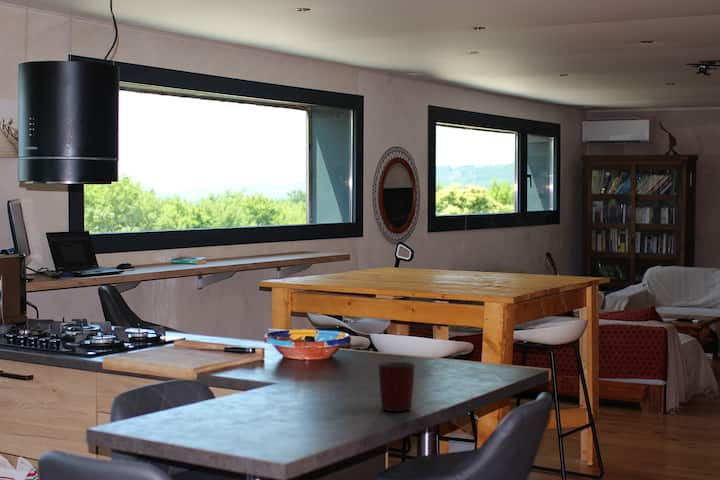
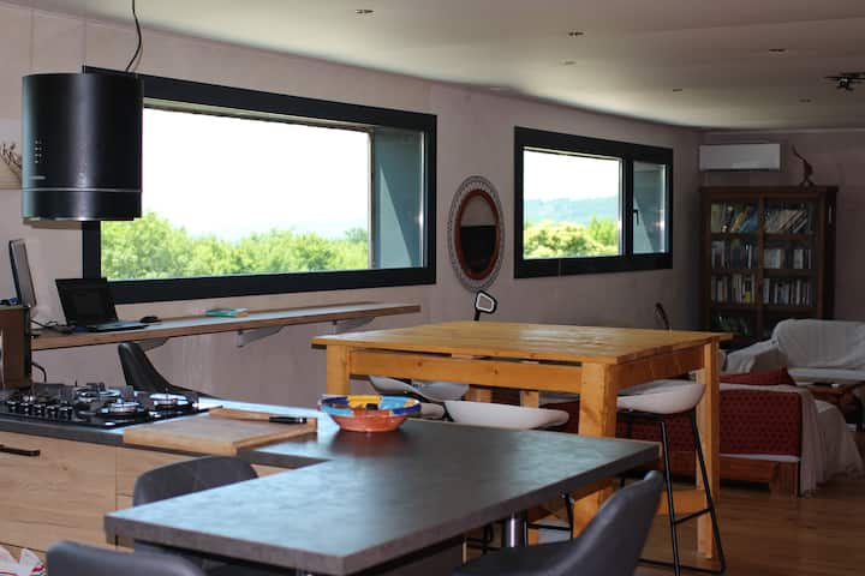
- mug (397, 385)
